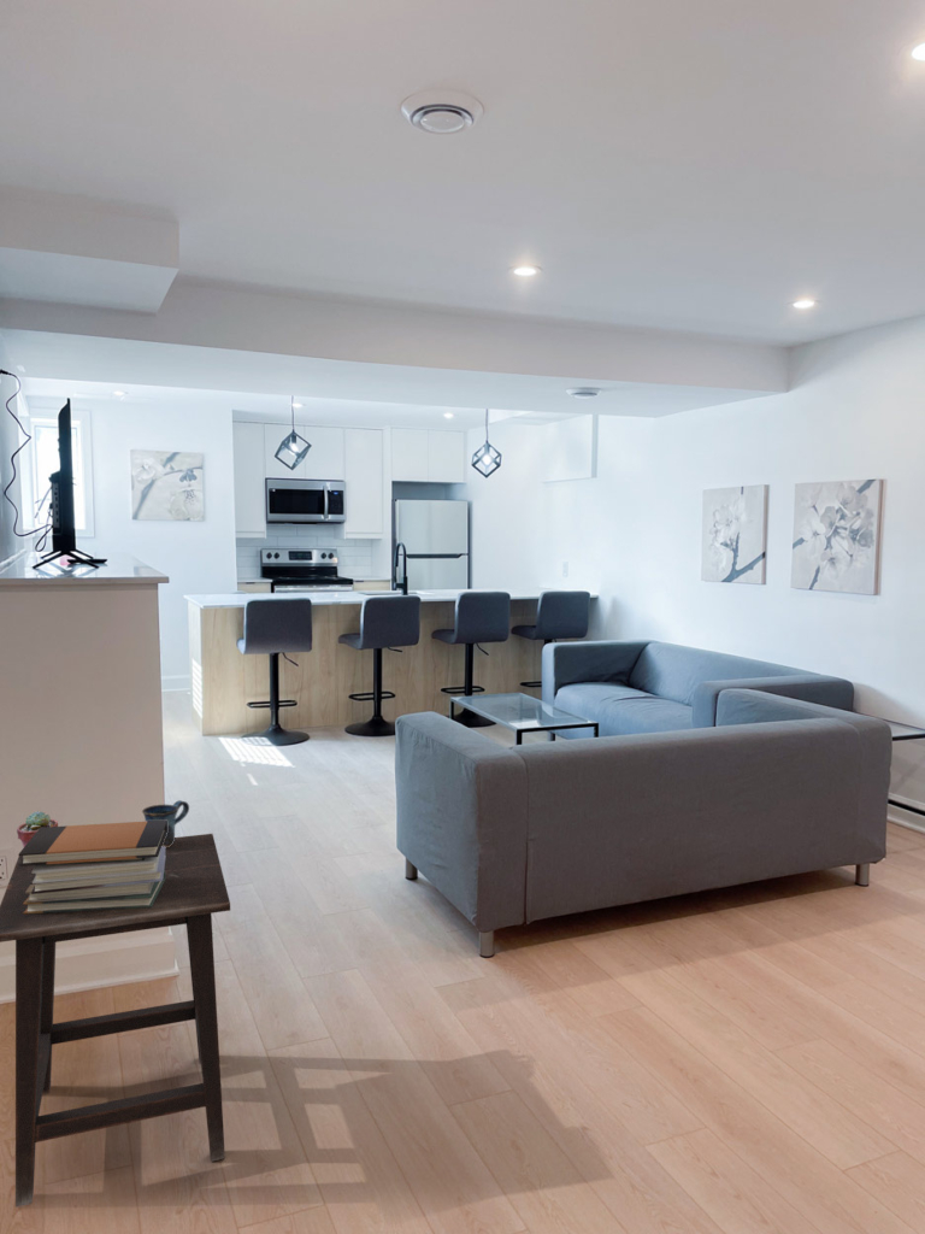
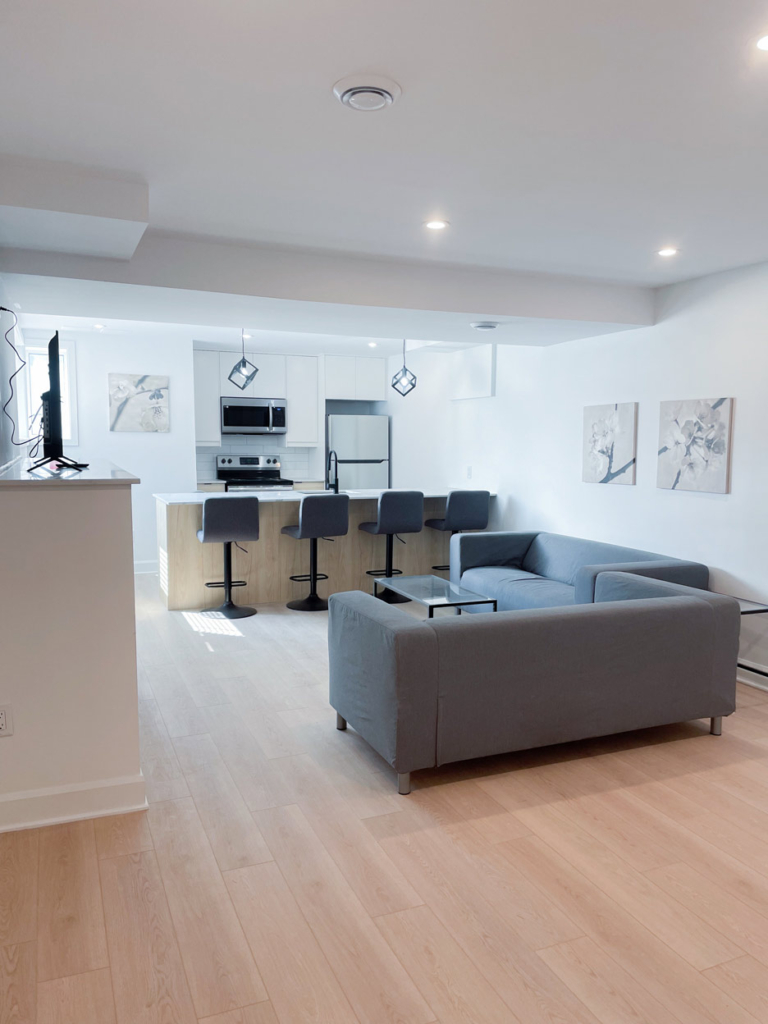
- mug (167, 824)
- potted succulent (35, 833)
- side table (125, 1011)
- book stack (99, 865)
